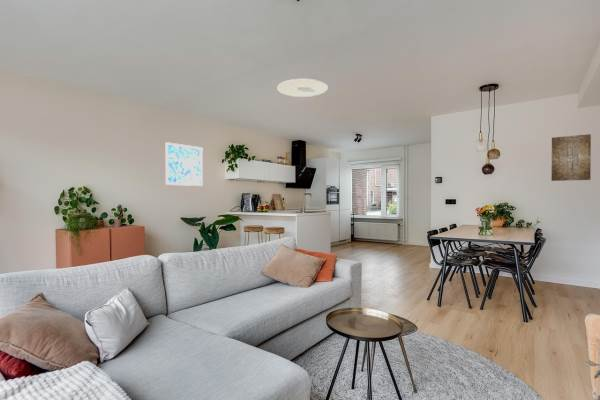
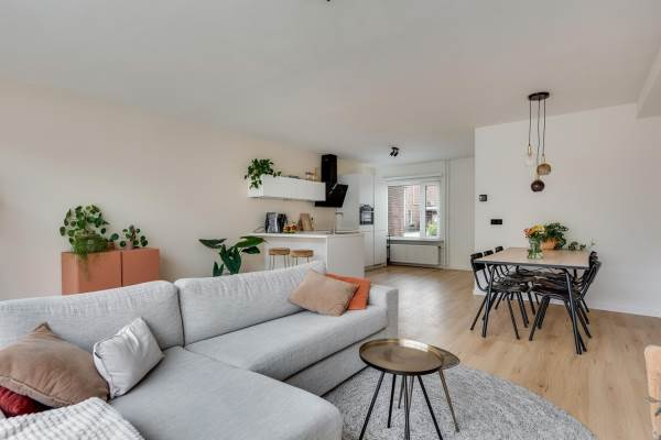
- wall art (185, 165)
- ceiling light (302, 86)
- wall art (570, 158)
